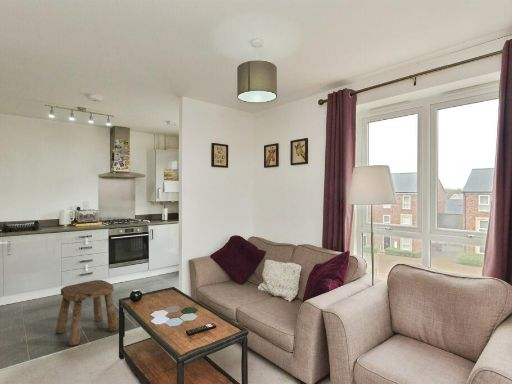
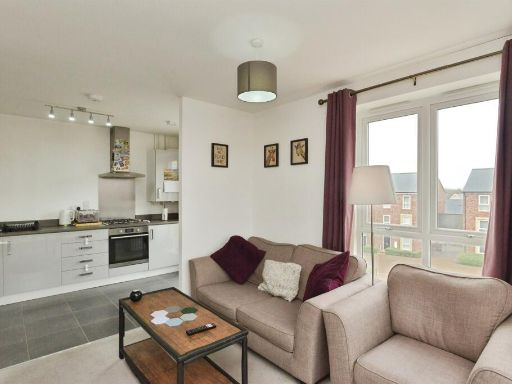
- stool (93, 306)
